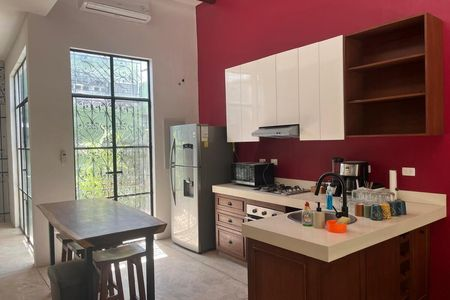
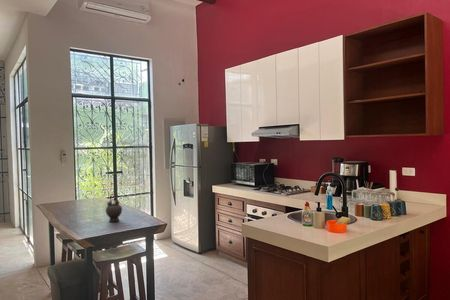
+ teapot (113, 207)
